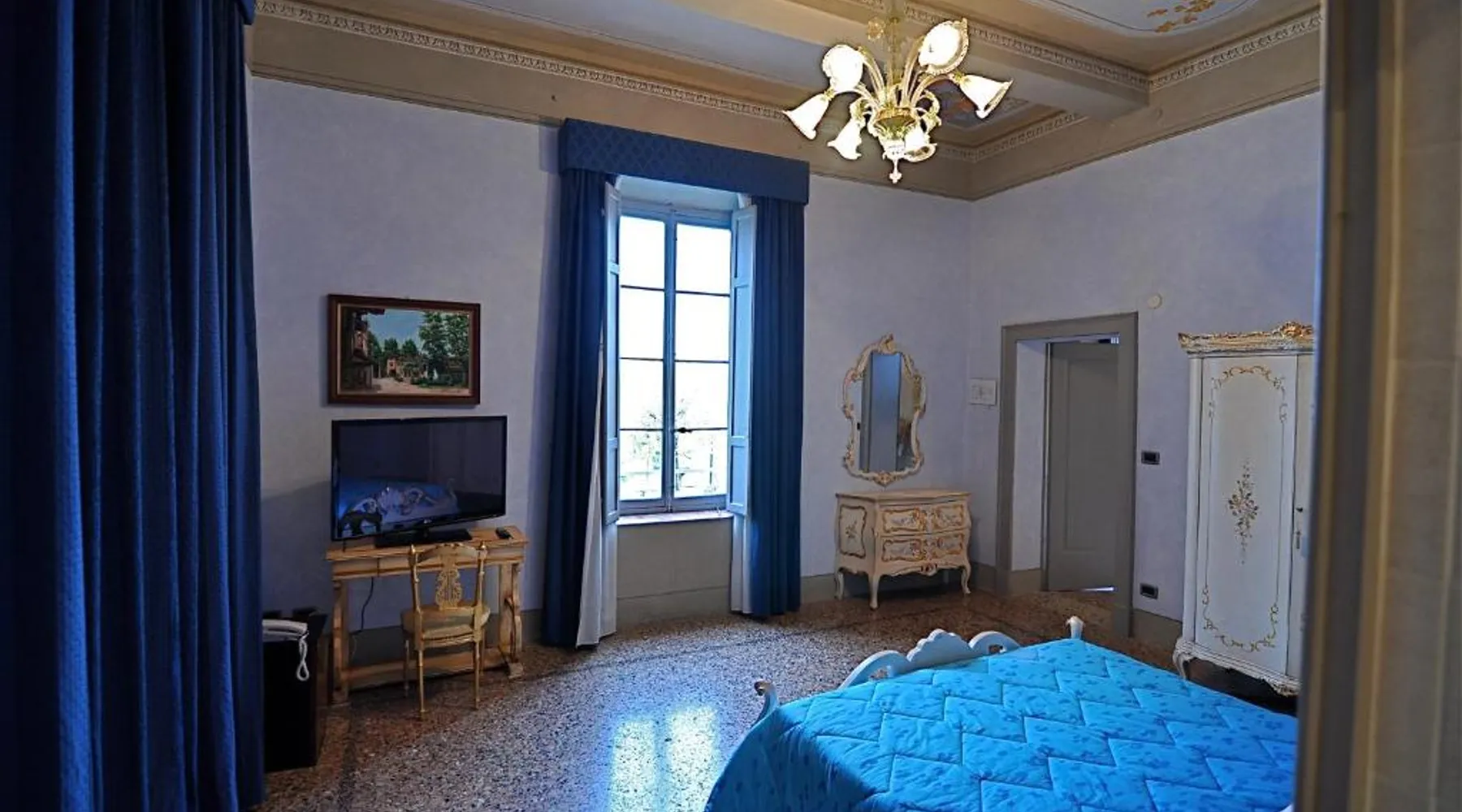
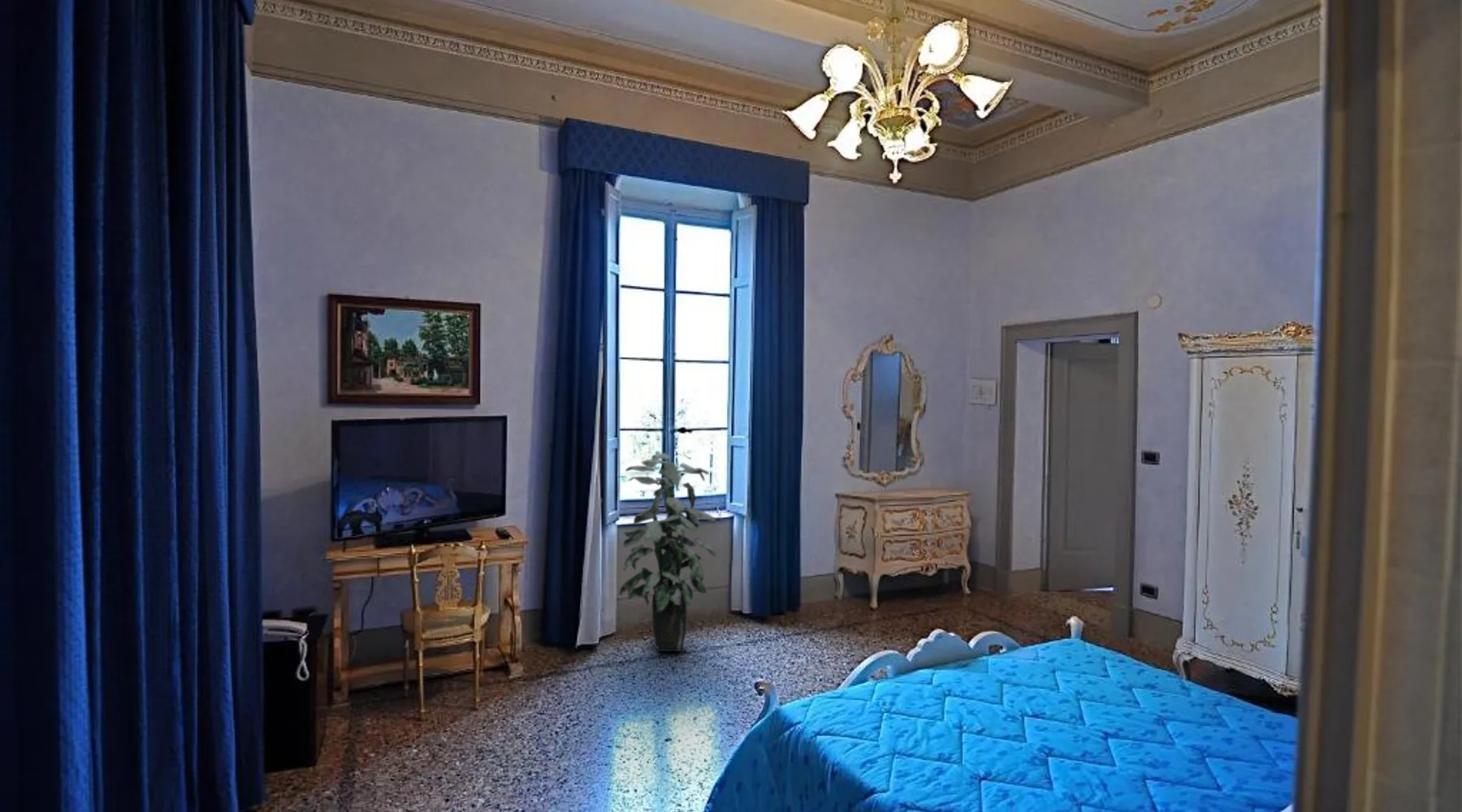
+ indoor plant (664, 550)
